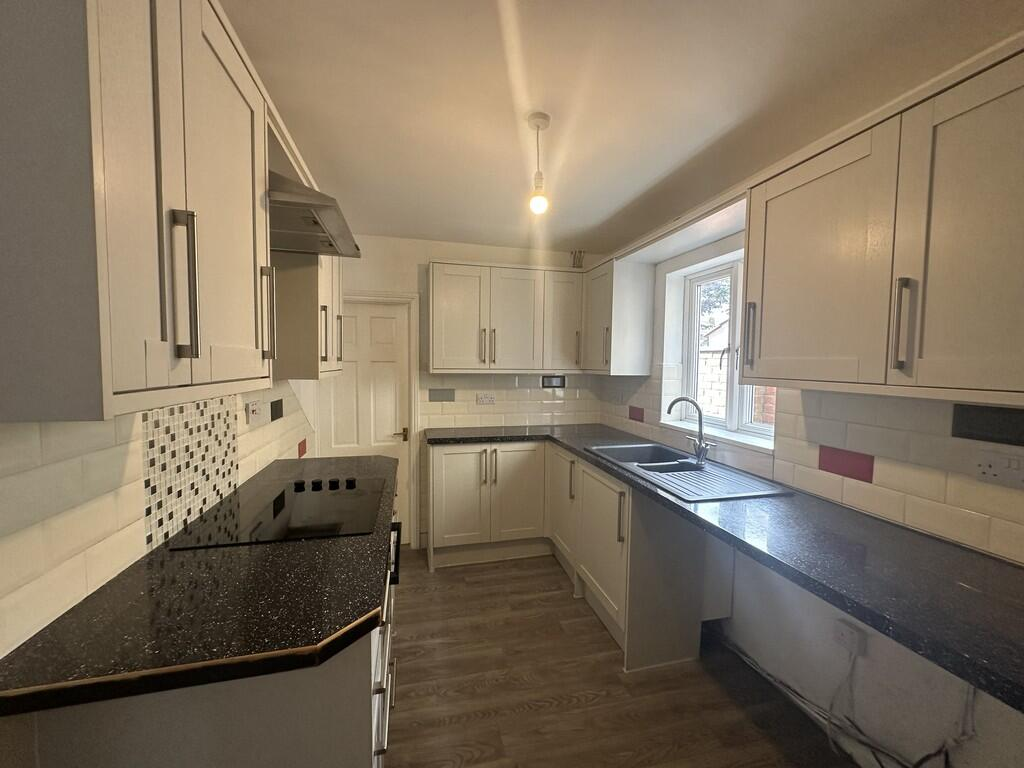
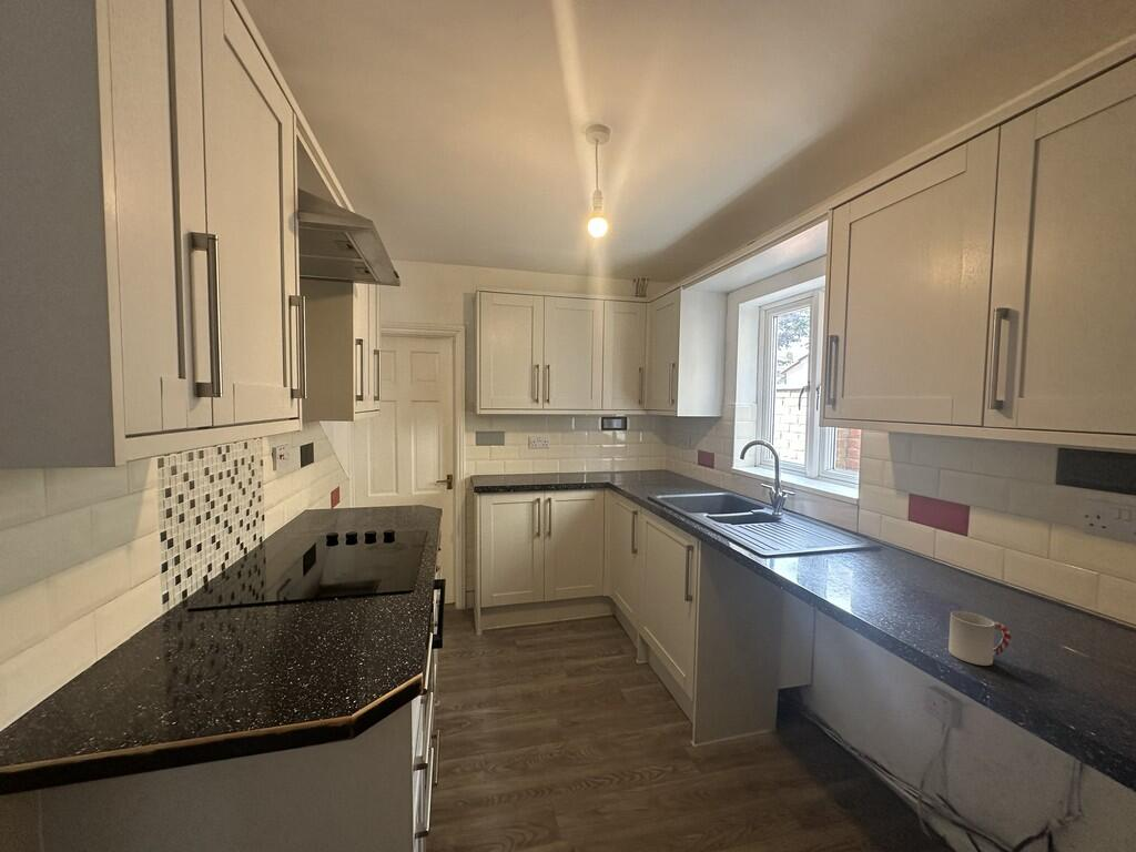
+ cup (980, 638)
